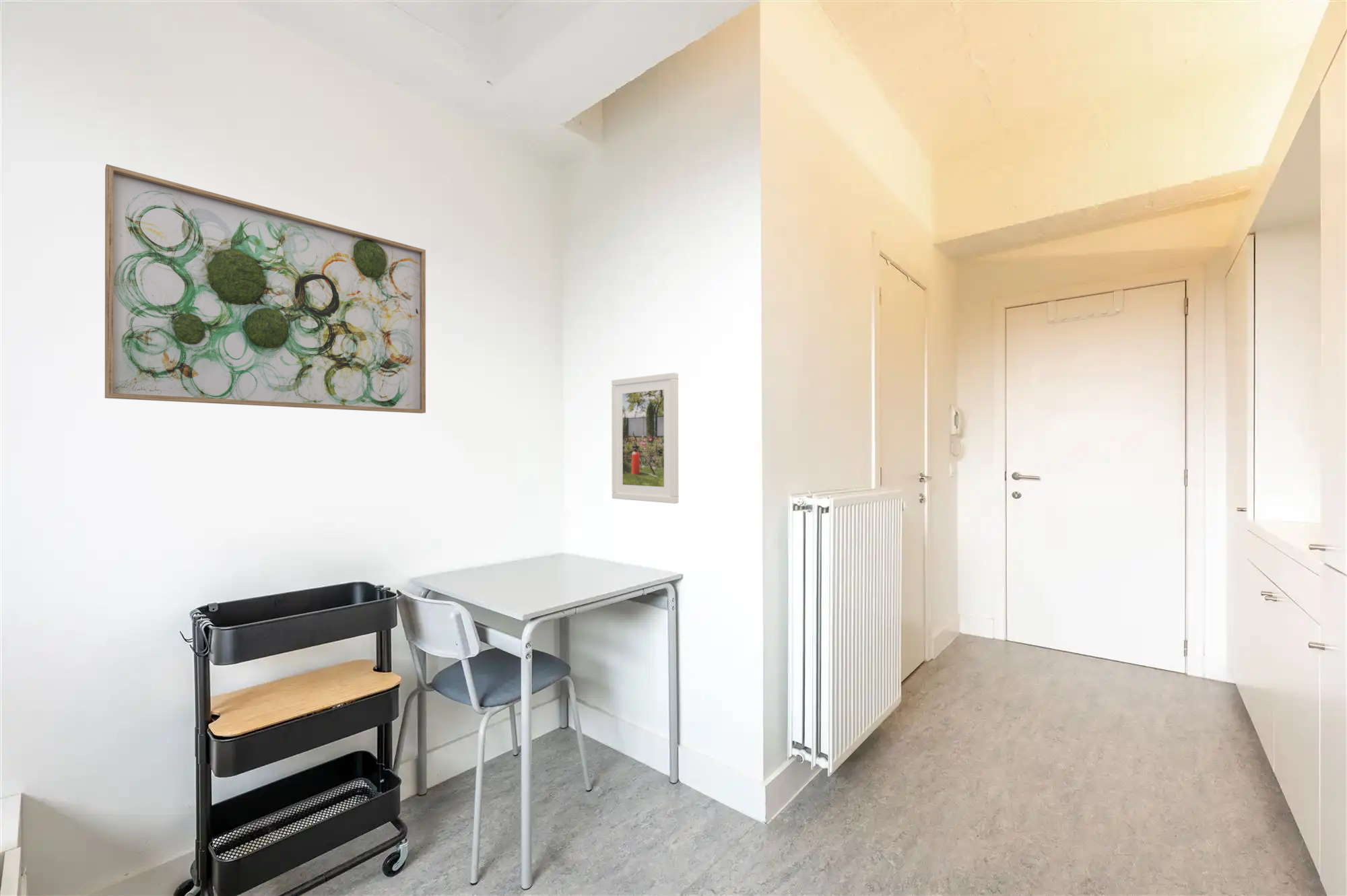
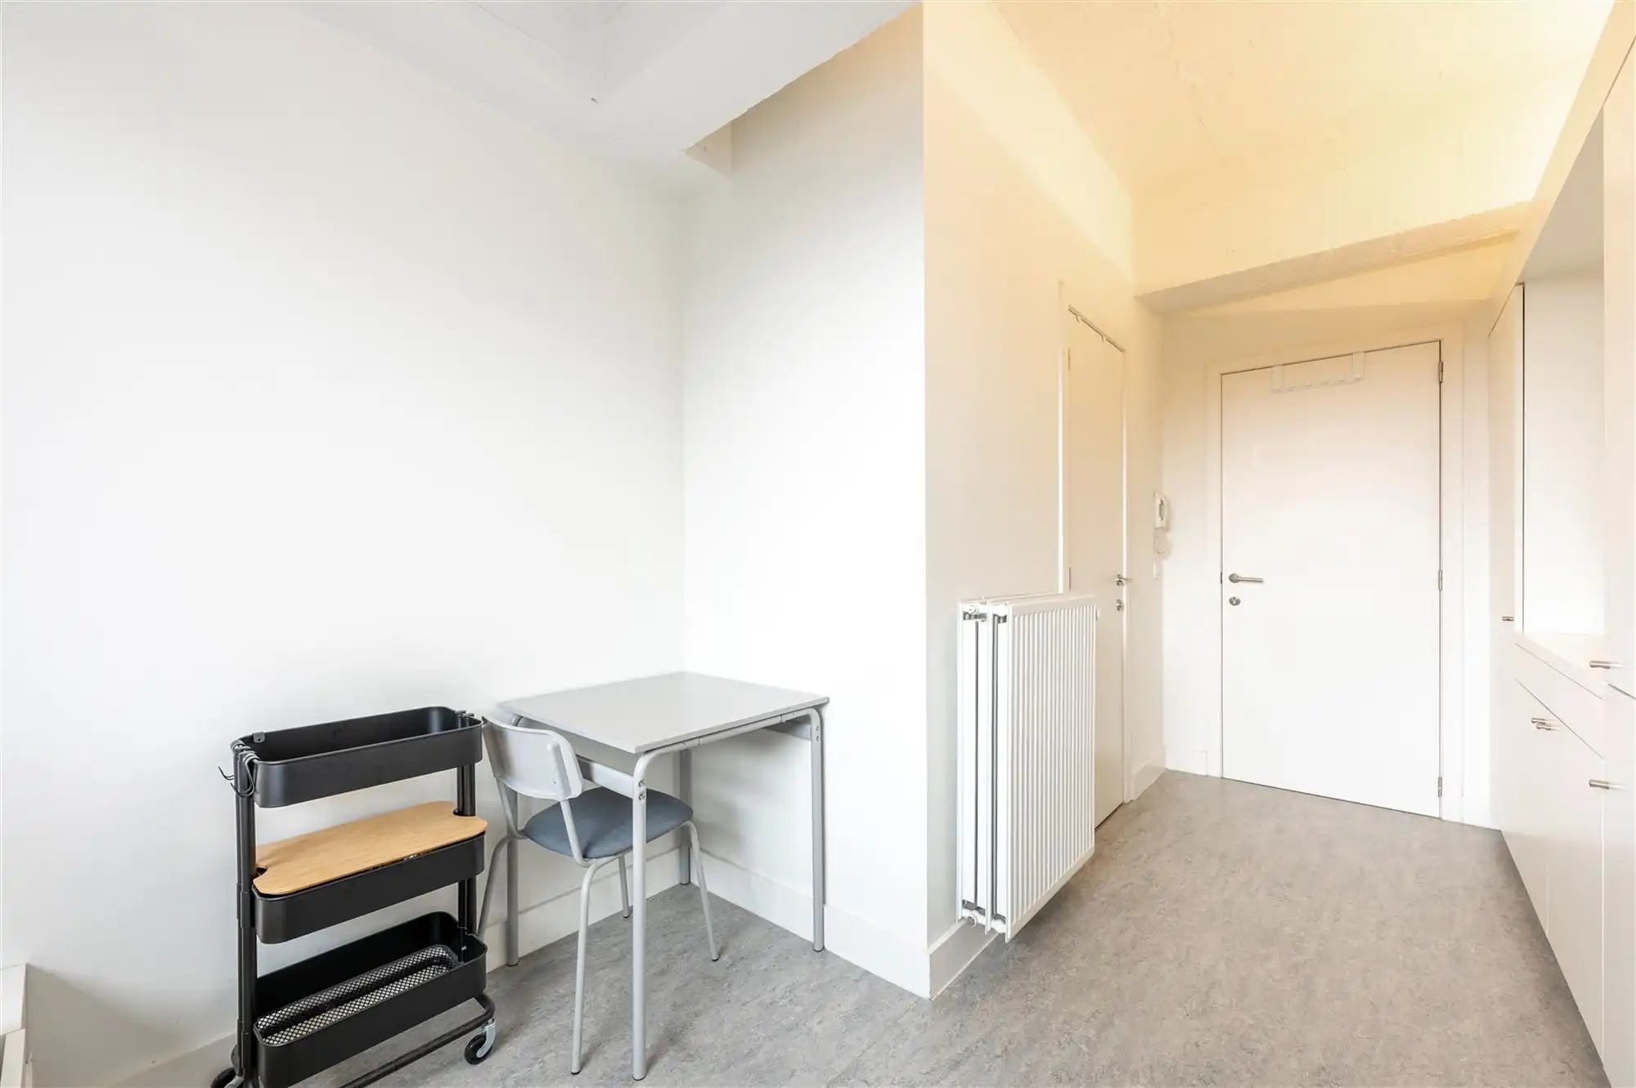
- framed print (643, 438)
- wall art (293, 310)
